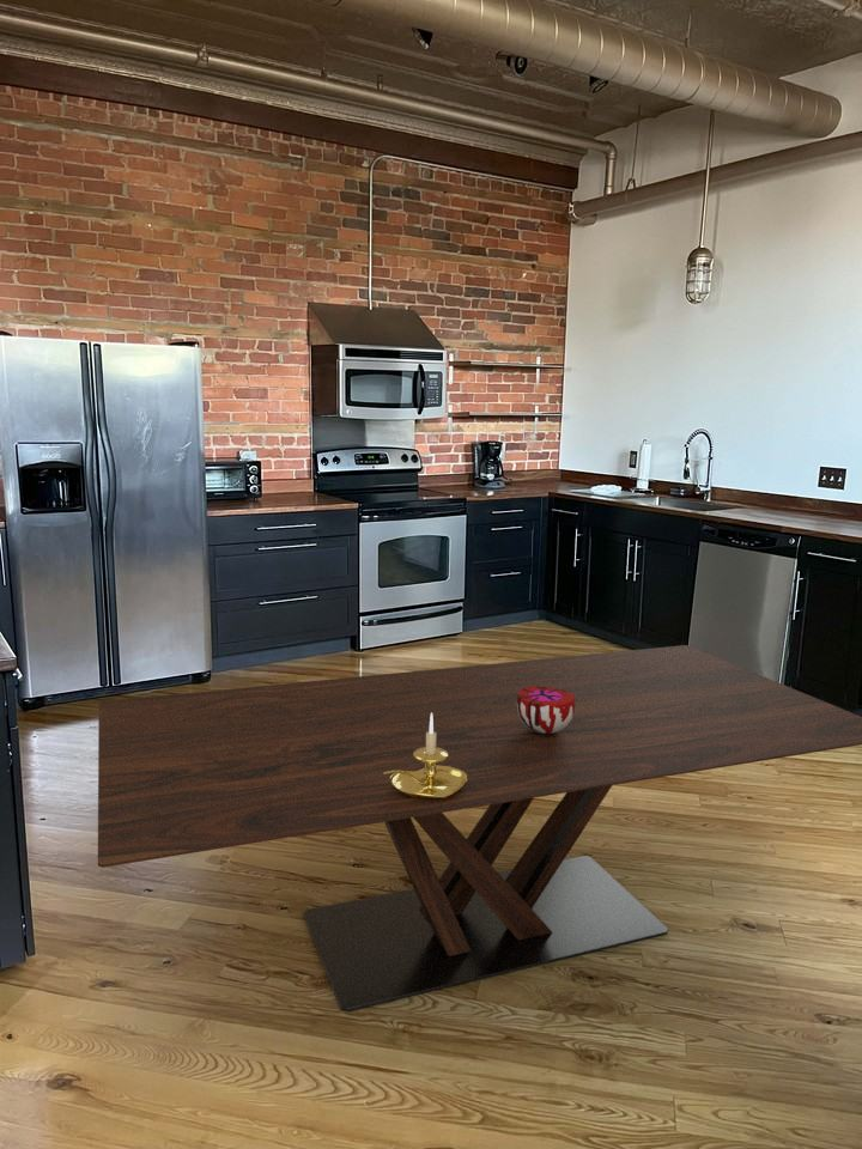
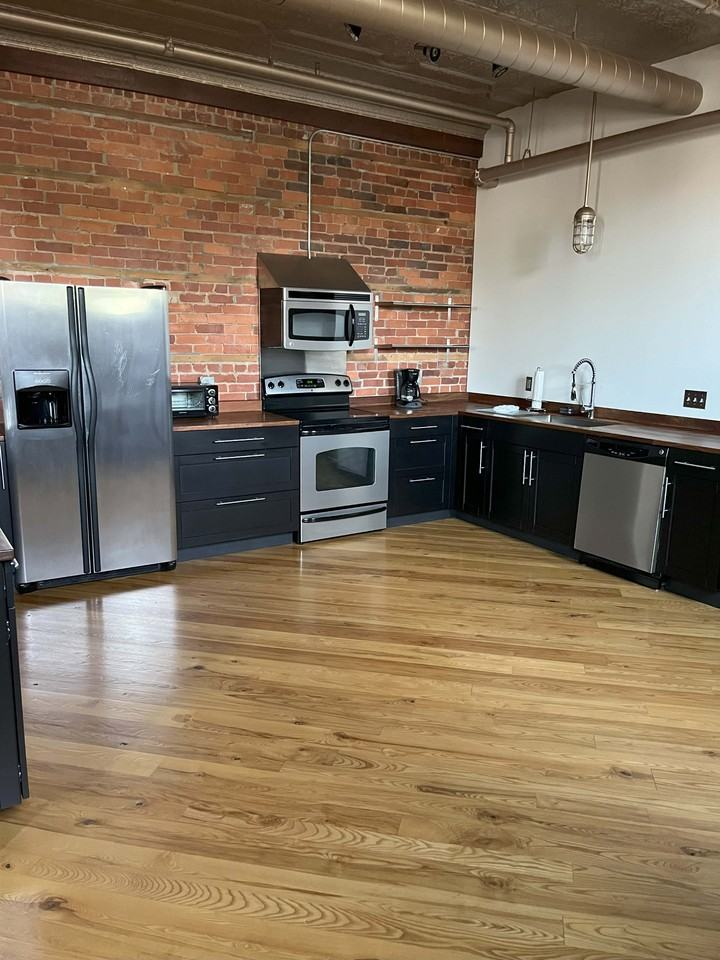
- decorative bowl (545, 712)
- dining table (487, 822)
- candle holder (425, 750)
